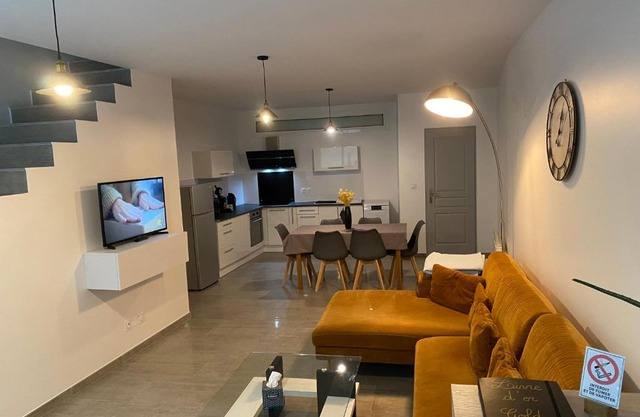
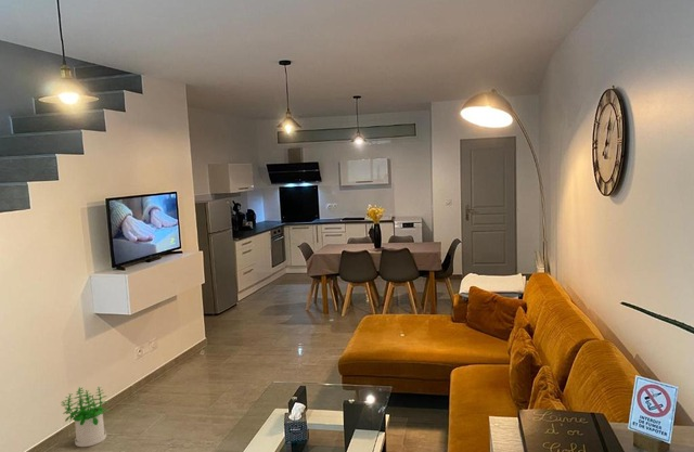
+ potted plant (85, 415)
